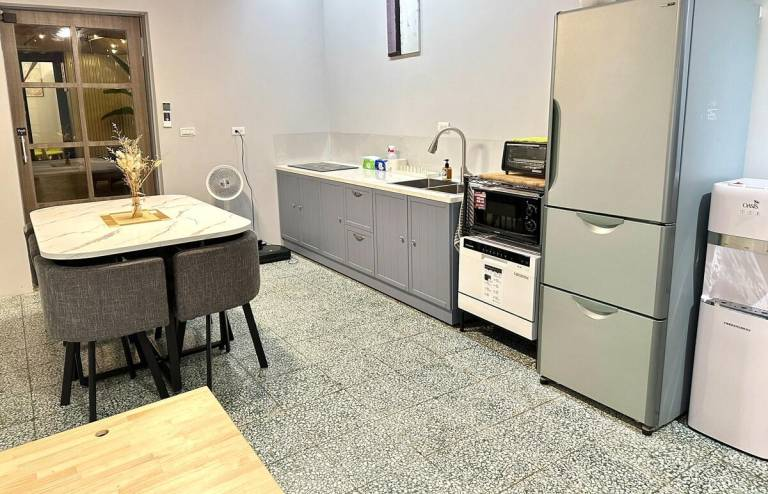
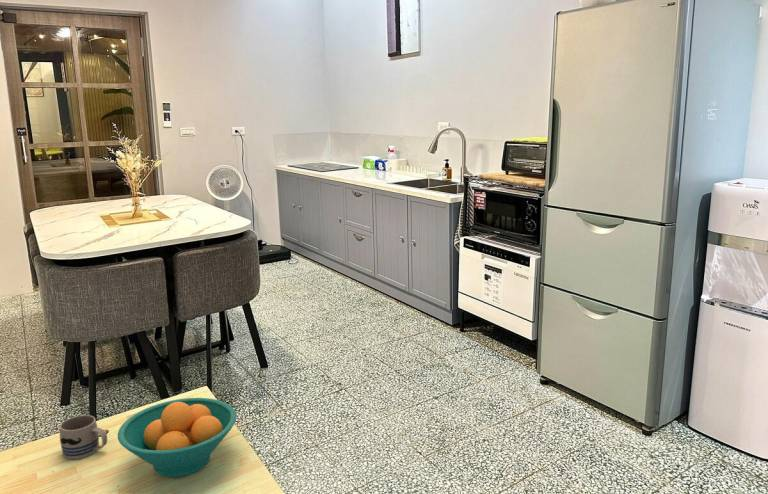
+ fruit bowl (179, 433)
+ mug (84, 436)
